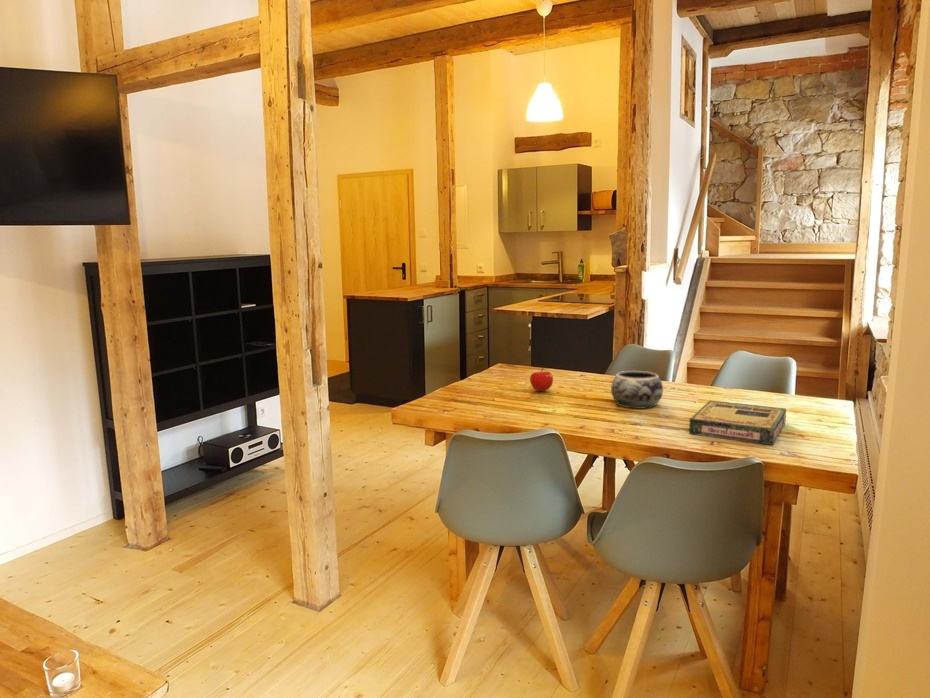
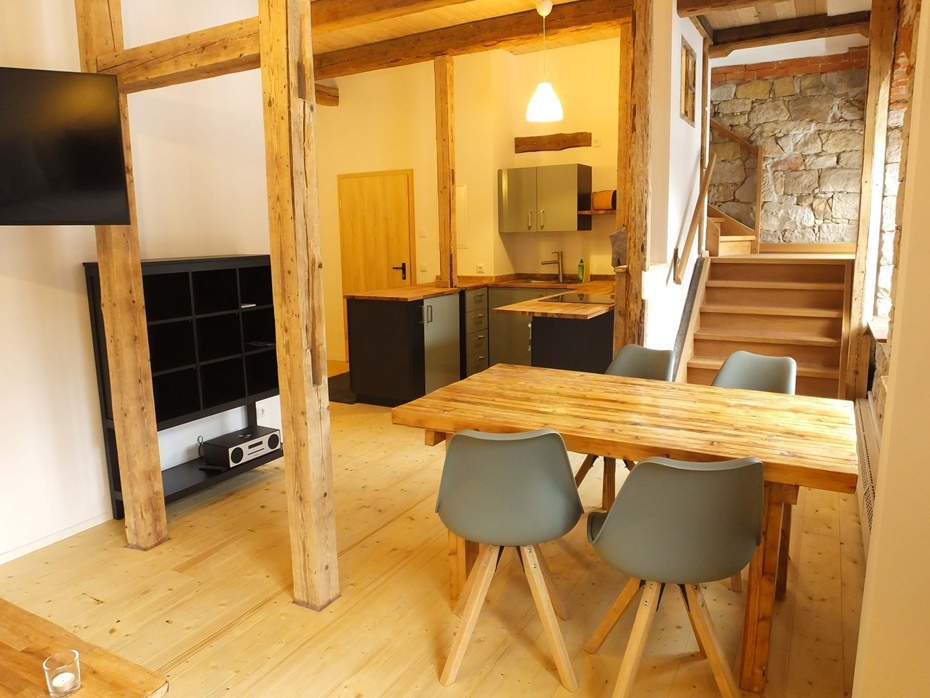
- video game box (738, 420)
- decorative bowl (636, 389)
- fruit (541, 379)
